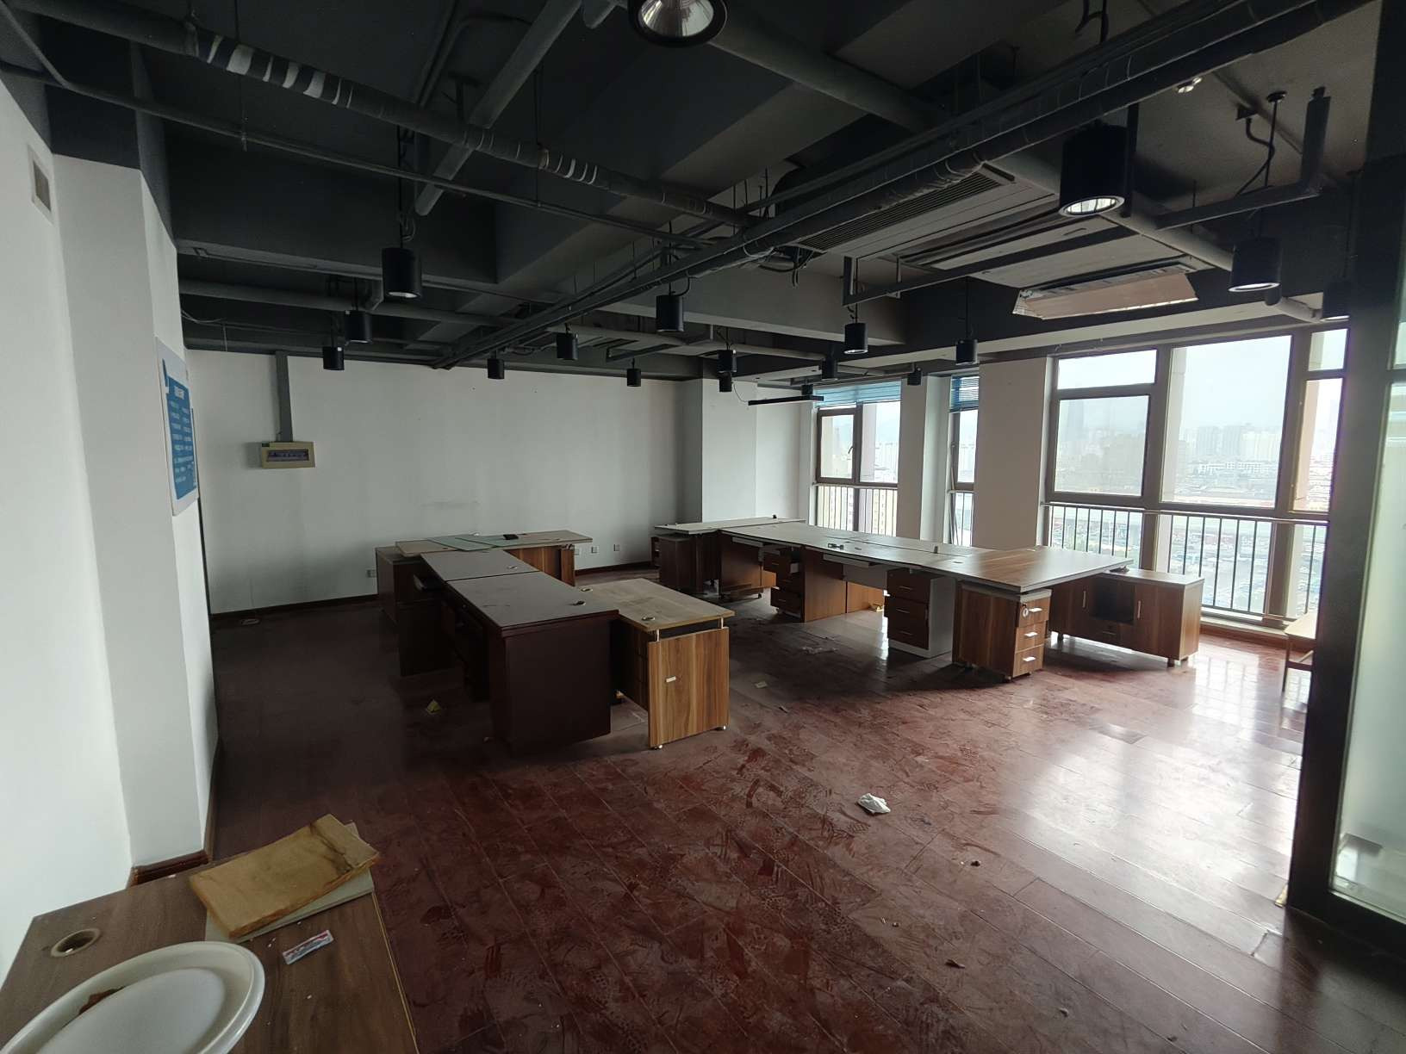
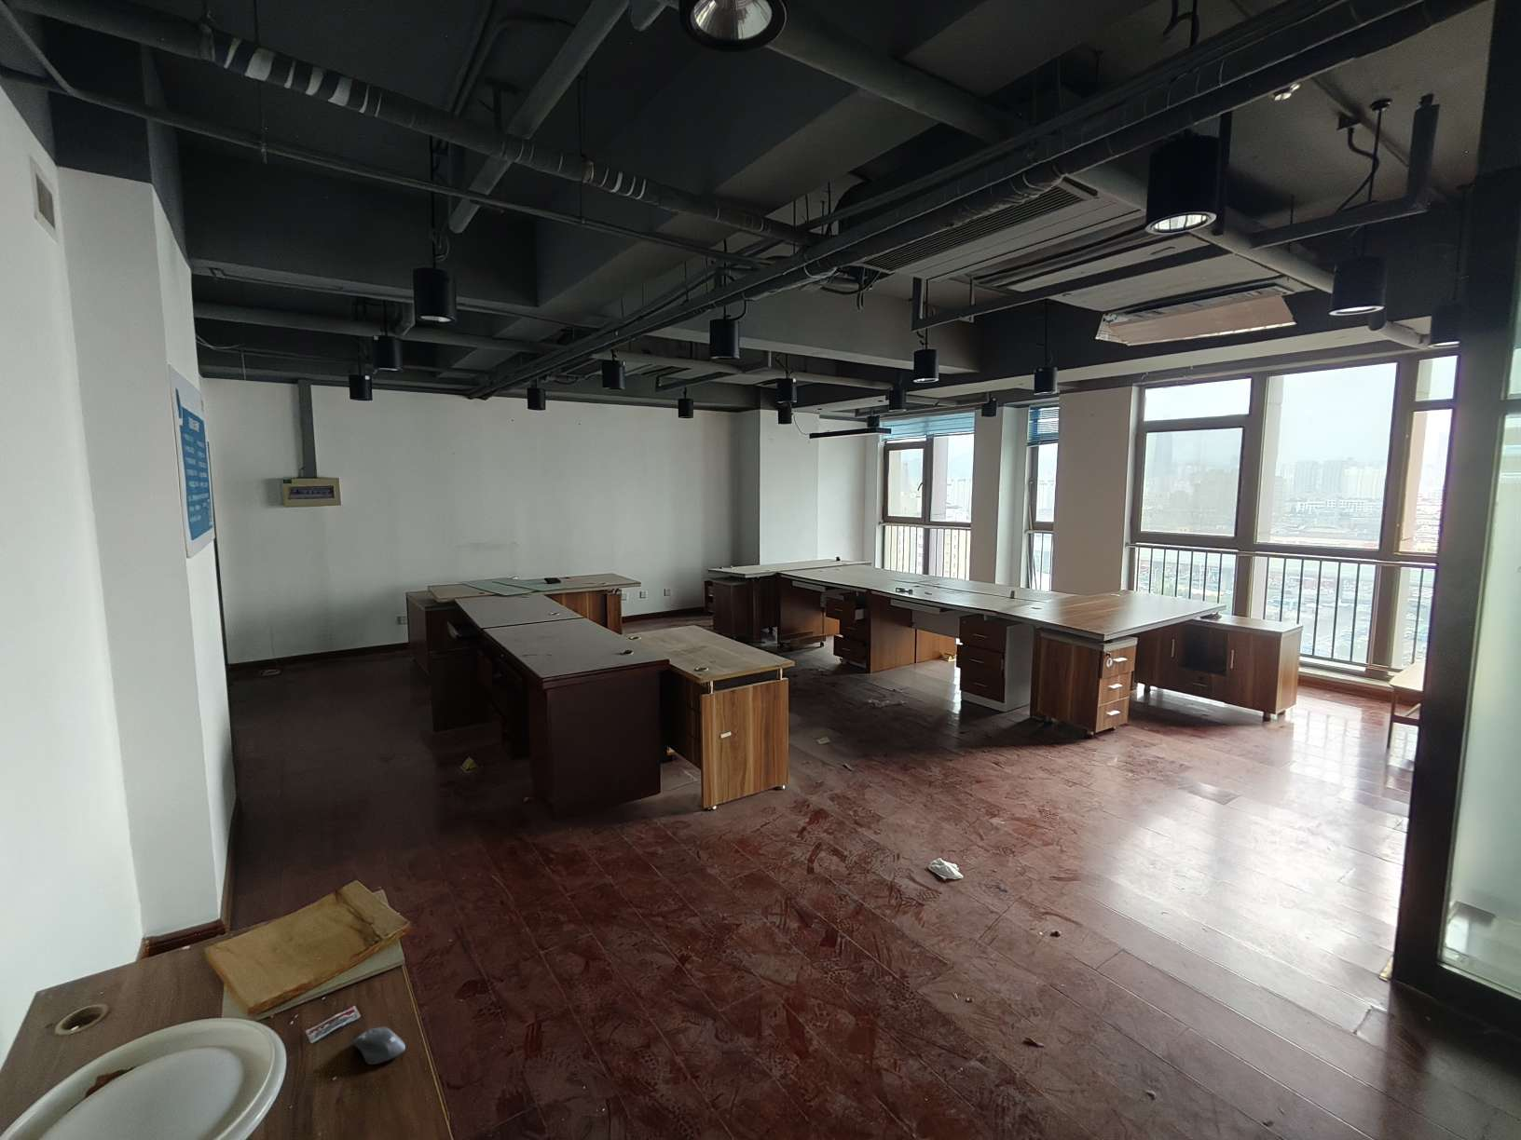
+ computer mouse (377, 1041)
